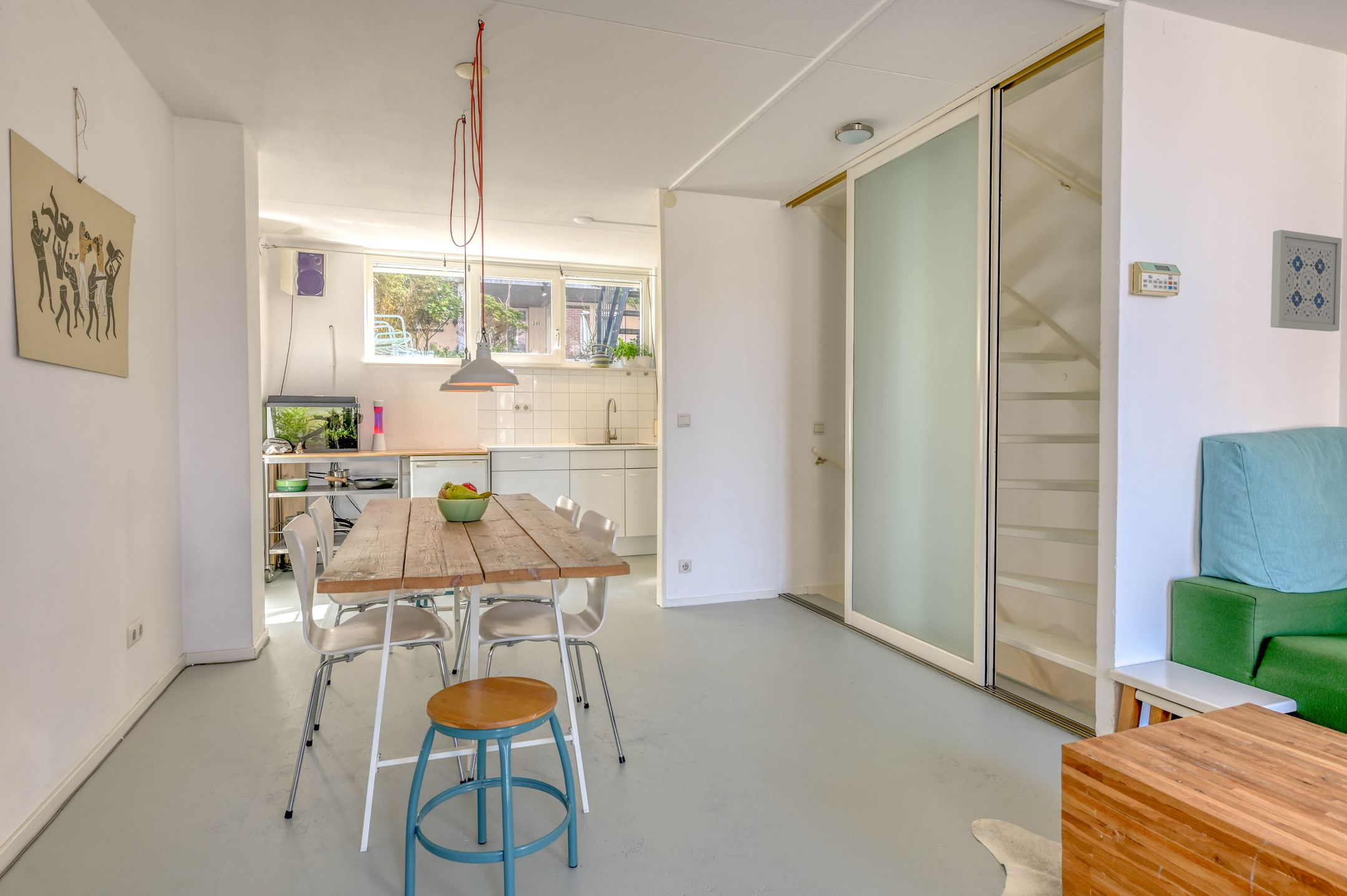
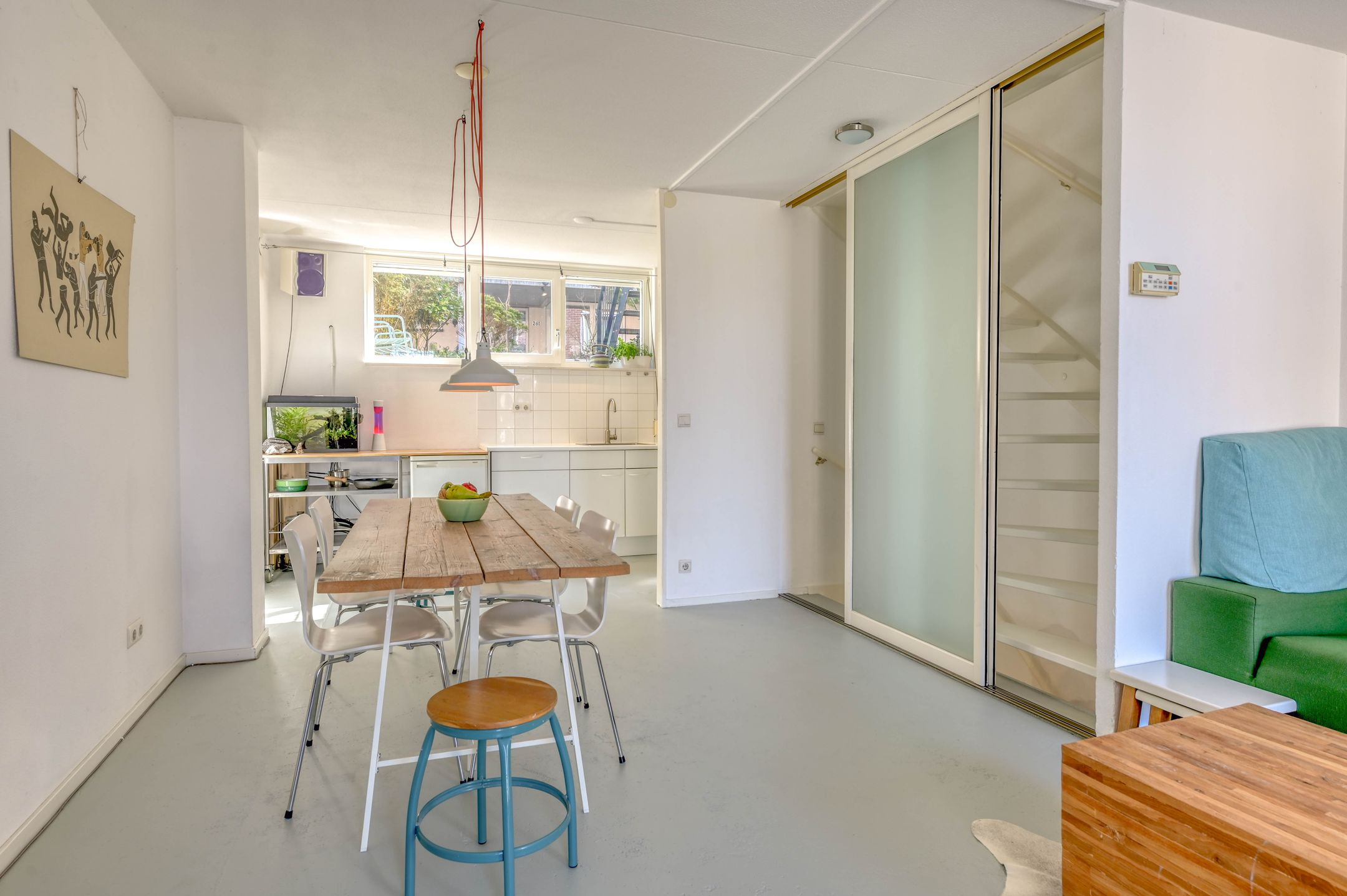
- wall art (1306, 282)
